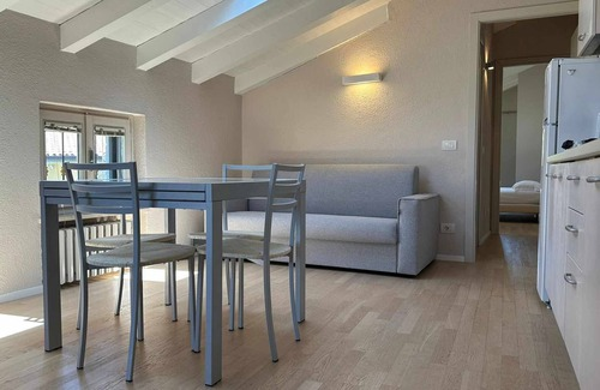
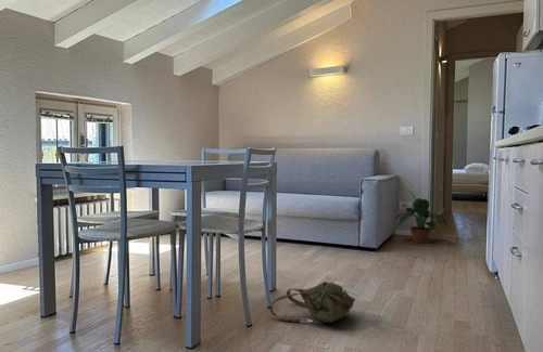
+ backpack (316, 299)
+ potted plant (420, 214)
